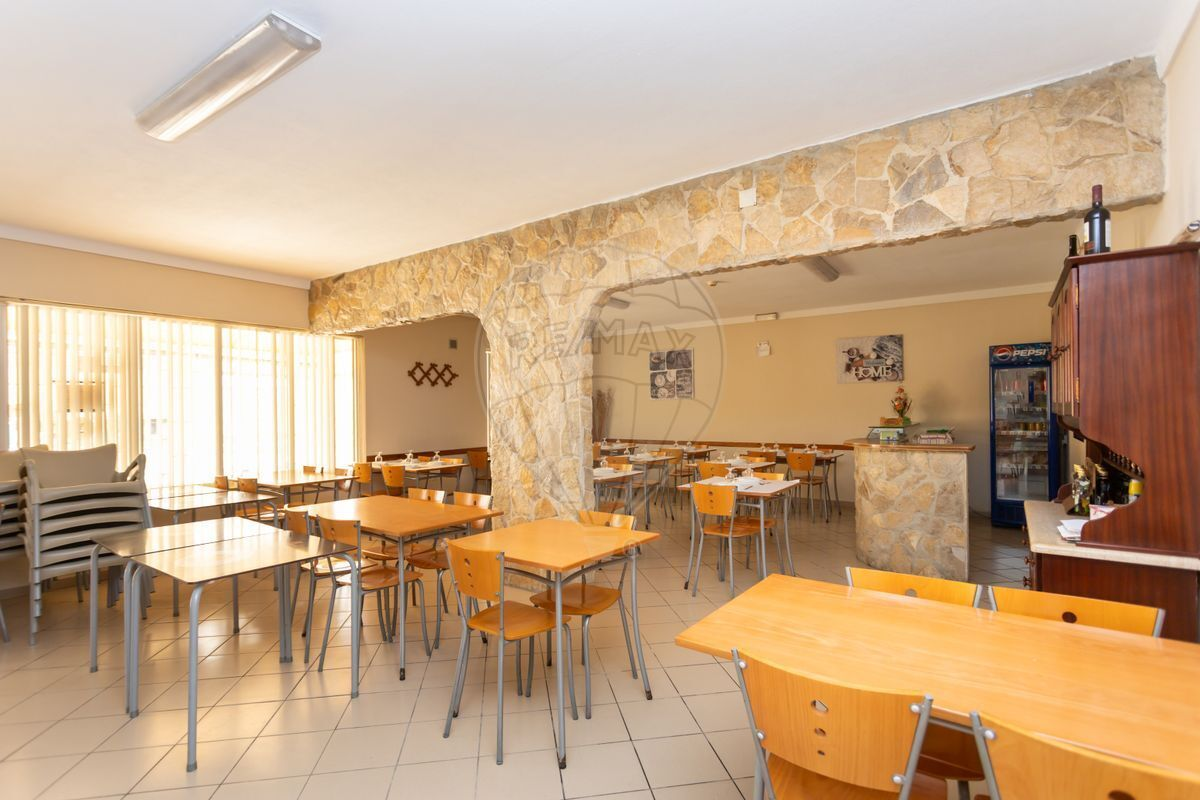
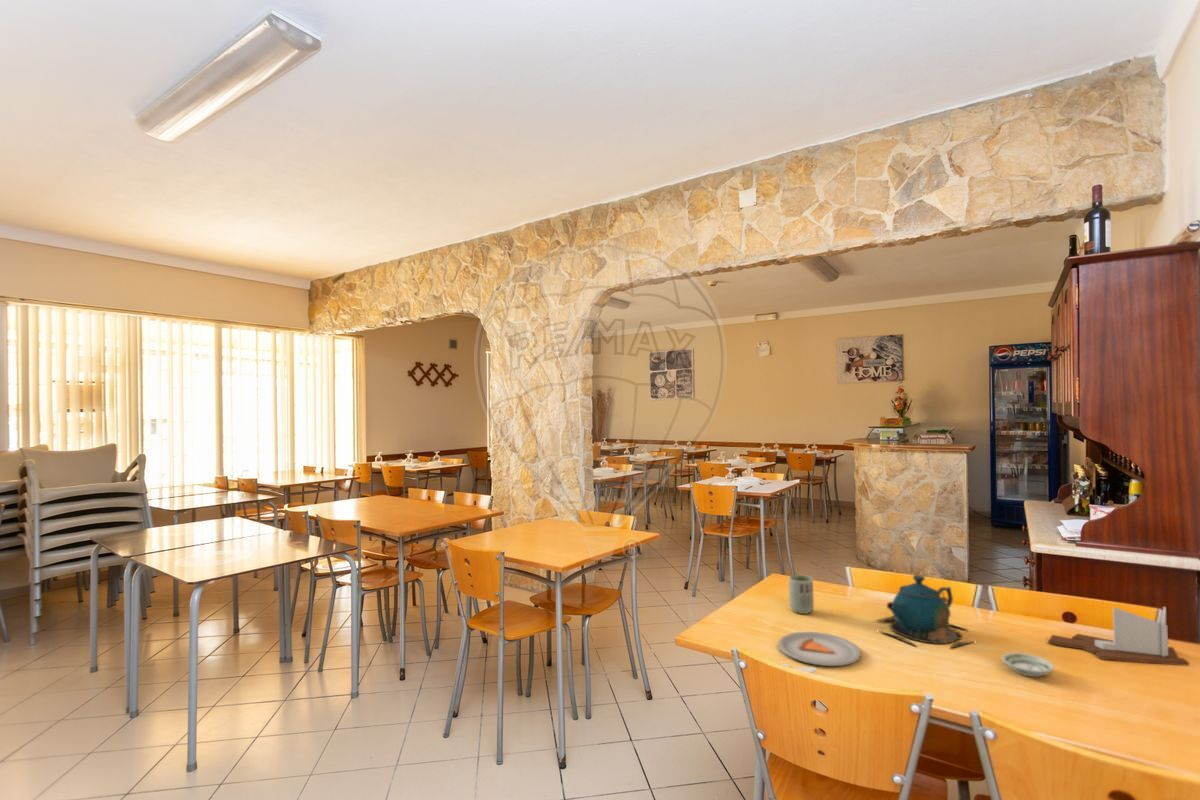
+ dinner plate (812, 652)
+ cup (801, 594)
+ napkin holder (1117, 625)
+ teapot (923, 603)
+ saucer (1027, 666)
